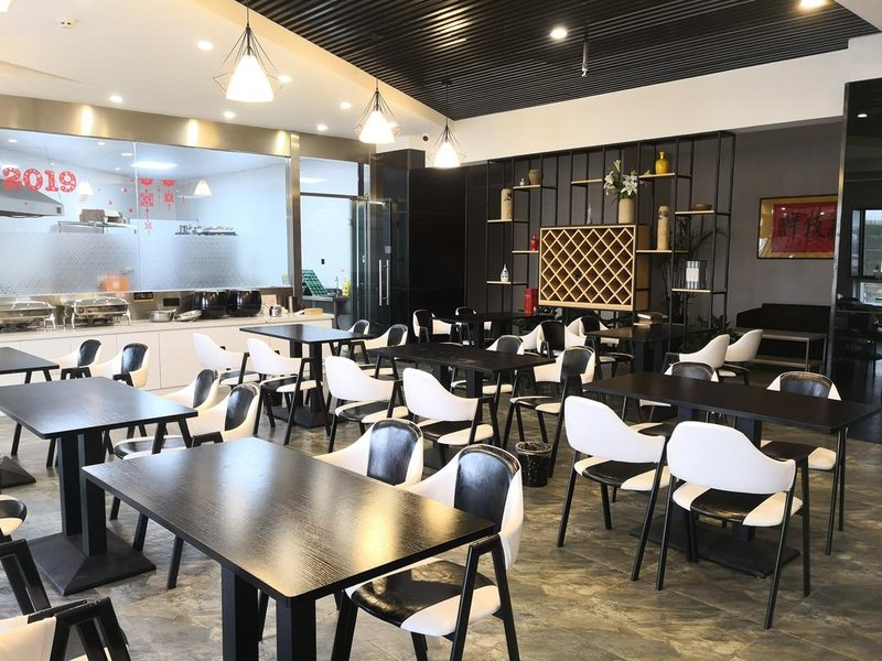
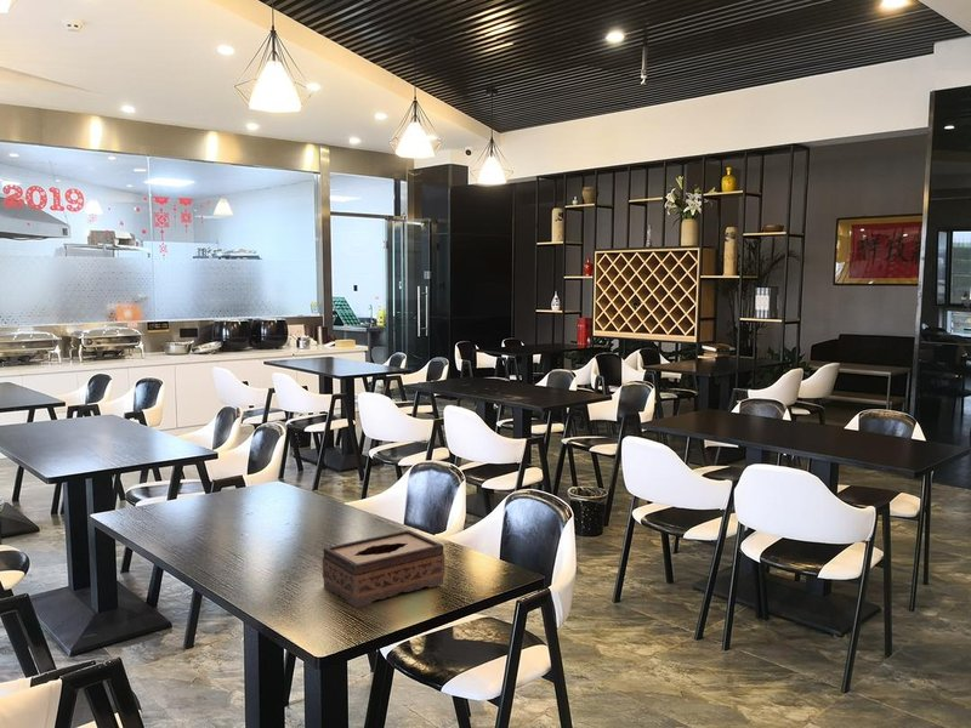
+ tissue box (384, 565)
